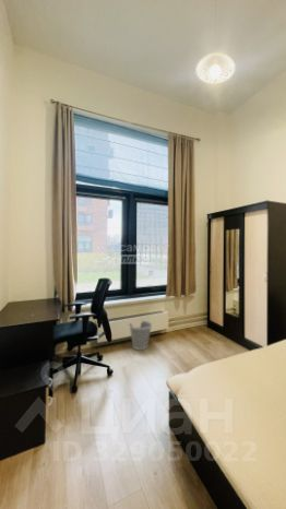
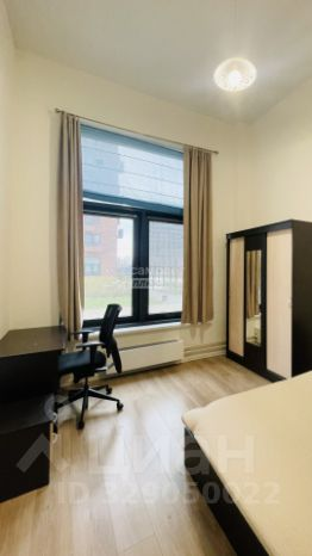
- wastebasket (140, 335)
